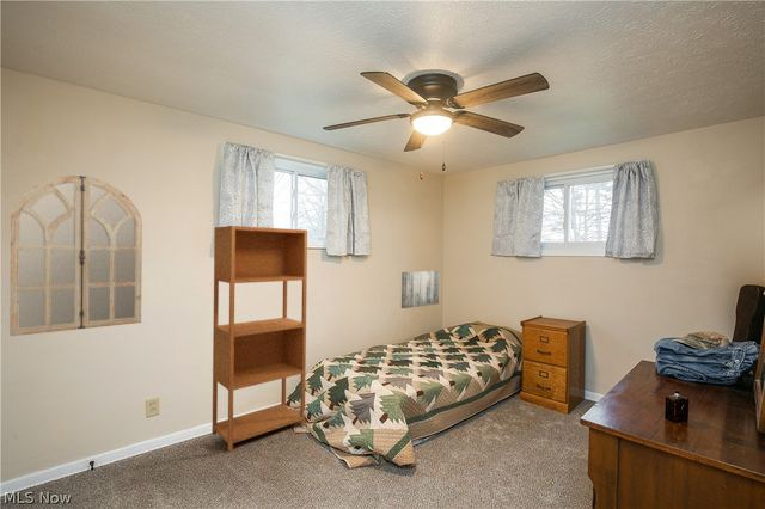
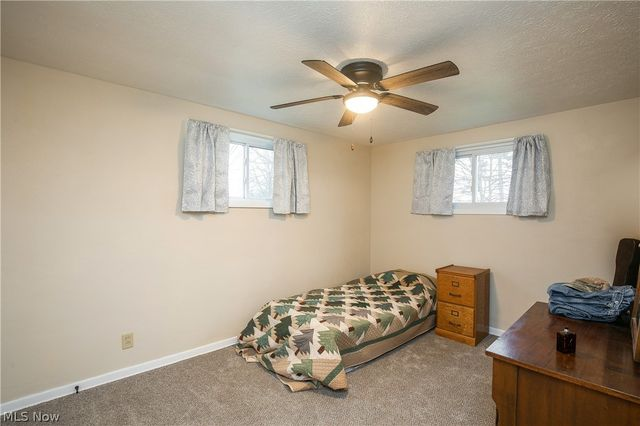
- bookcase (261, 329)
- wall art (421, 288)
- home mirror (81, 252)
